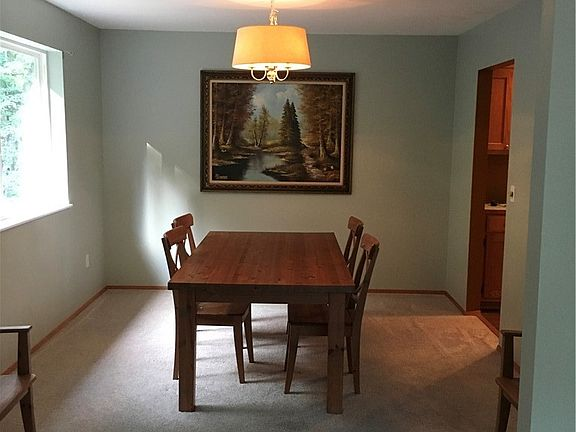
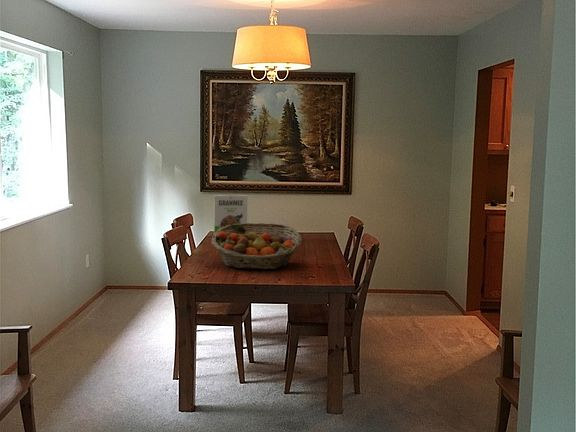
+ fruit basket (256, 245)
+ cereal box (230, 217)
